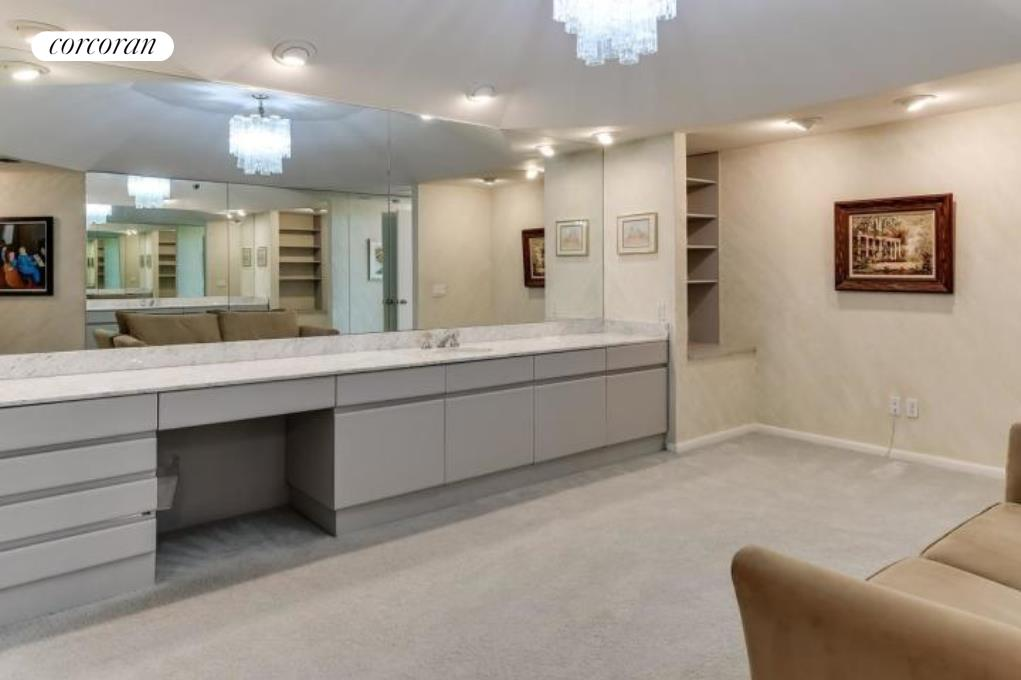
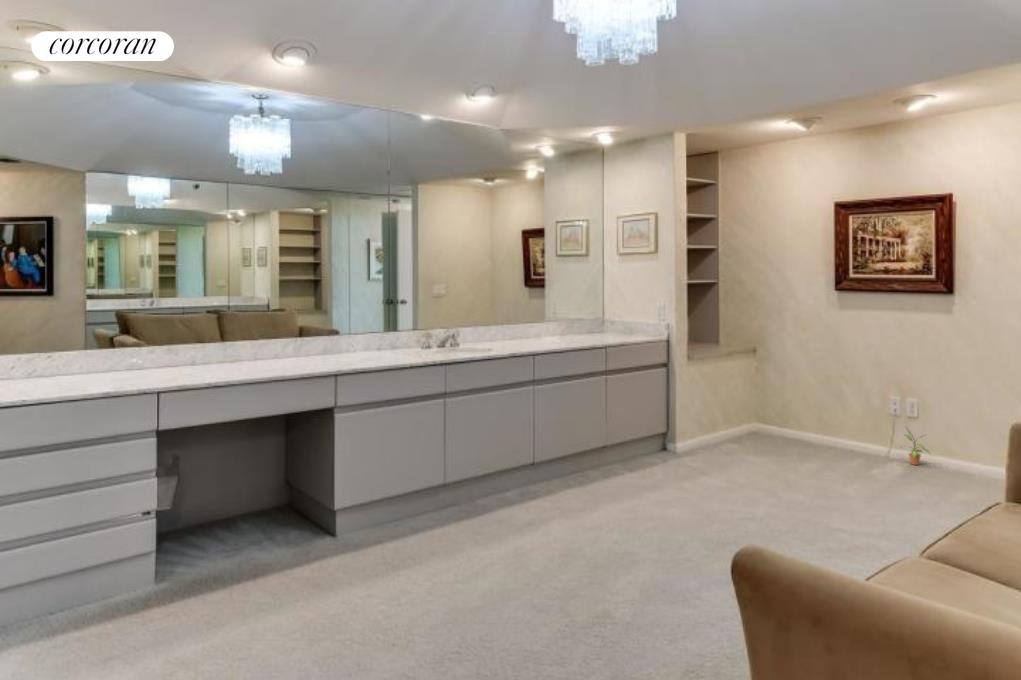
+ potted plant (914, 444)
